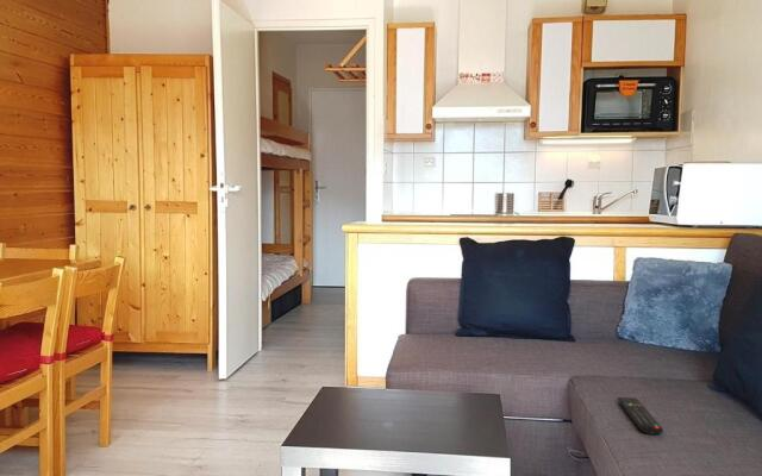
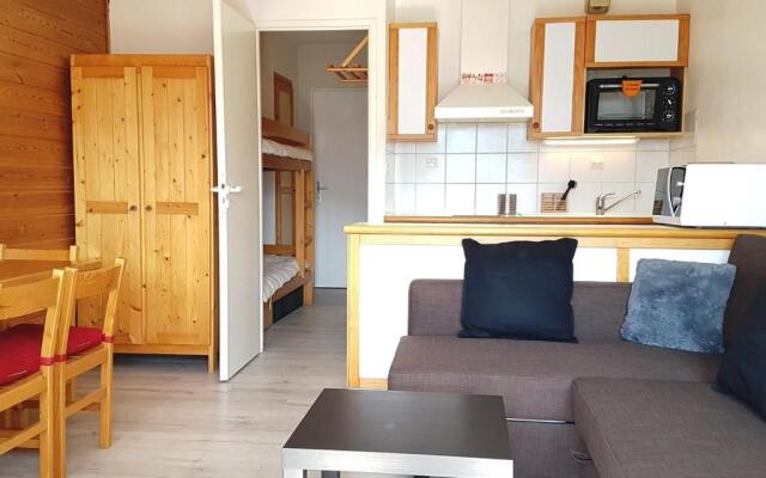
- remote control (638, 414)
